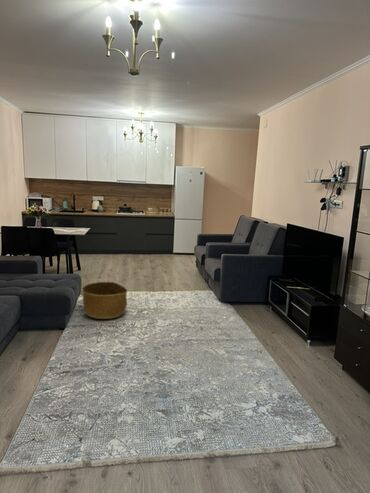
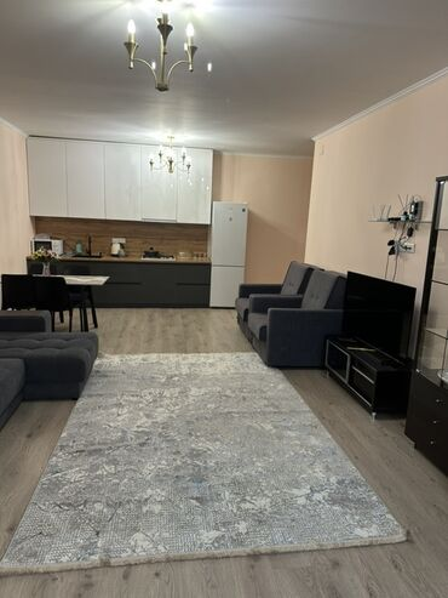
- basket (104, 300)
